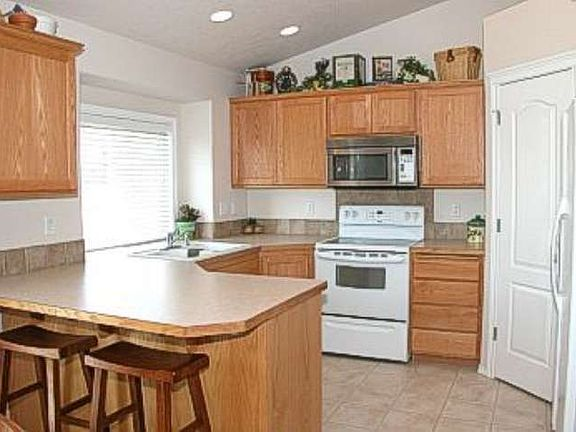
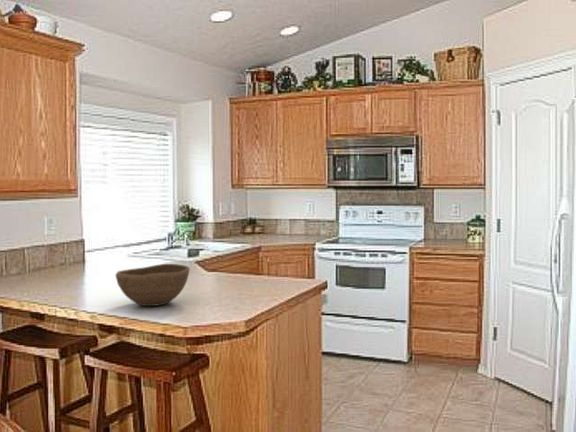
+ bowl (153, 285)
